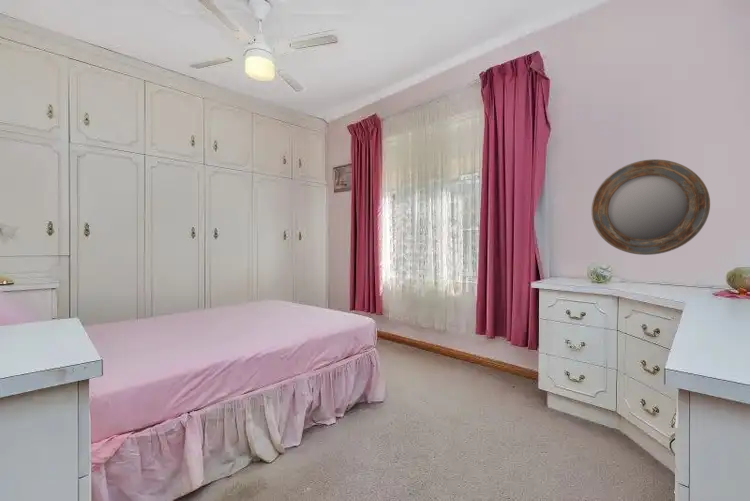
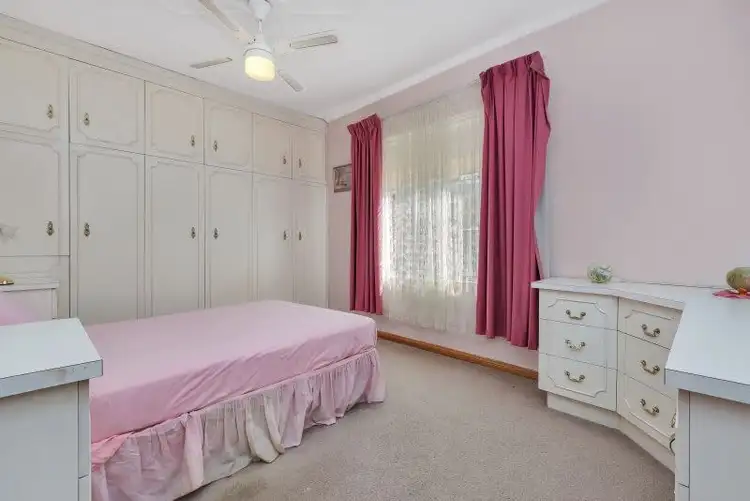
- home mirror (645, 207)
